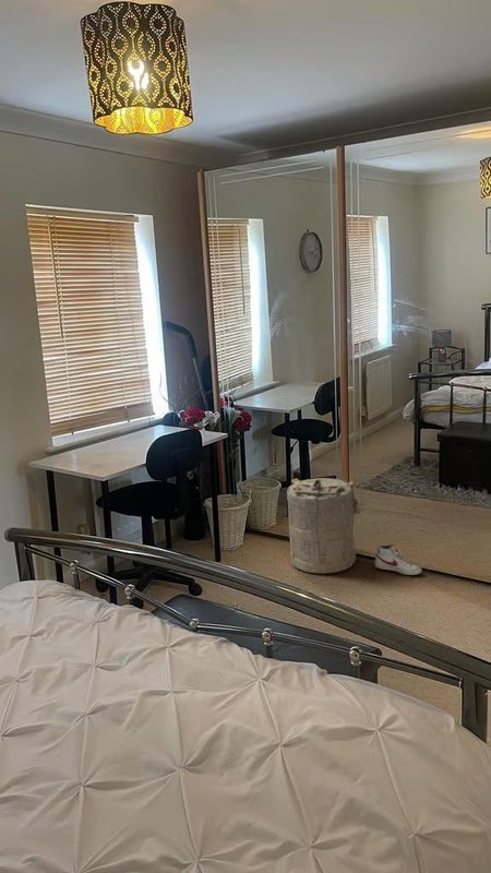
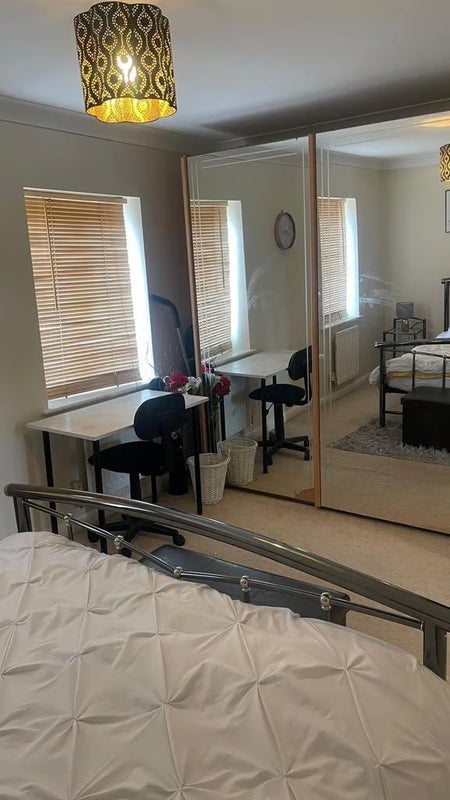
- shoe (397, 558)
- laundry hamper (319, 519)
